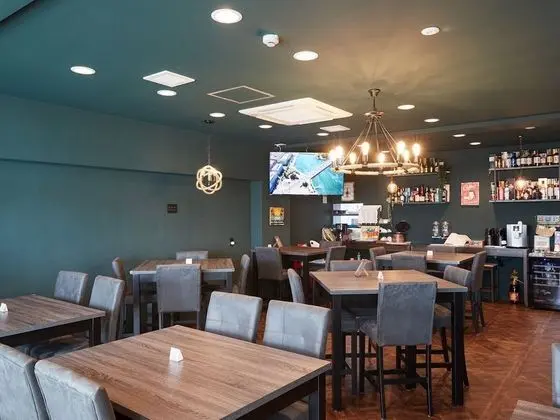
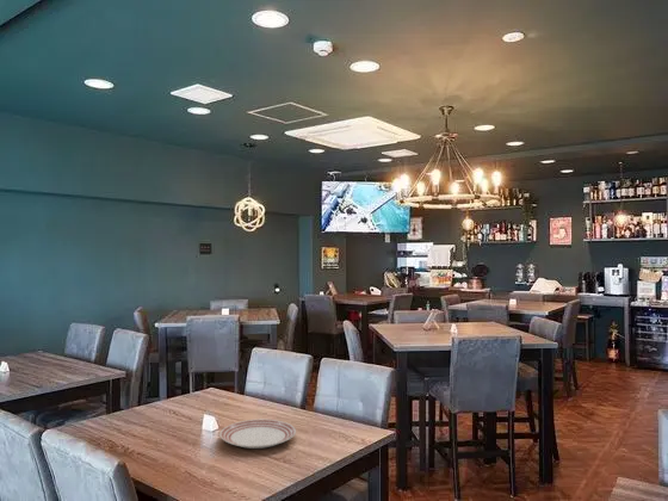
+ dinner plate (258, 434)
